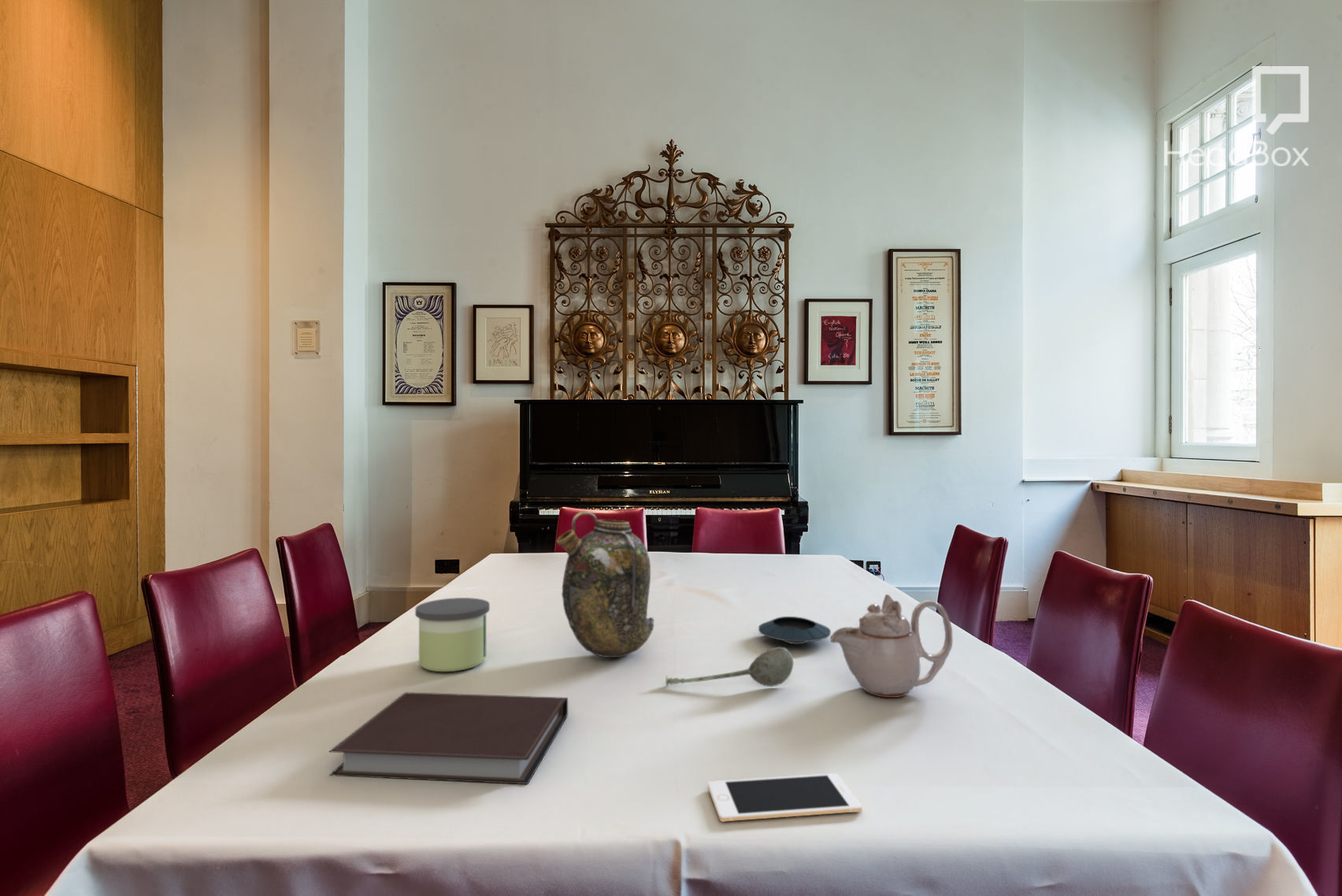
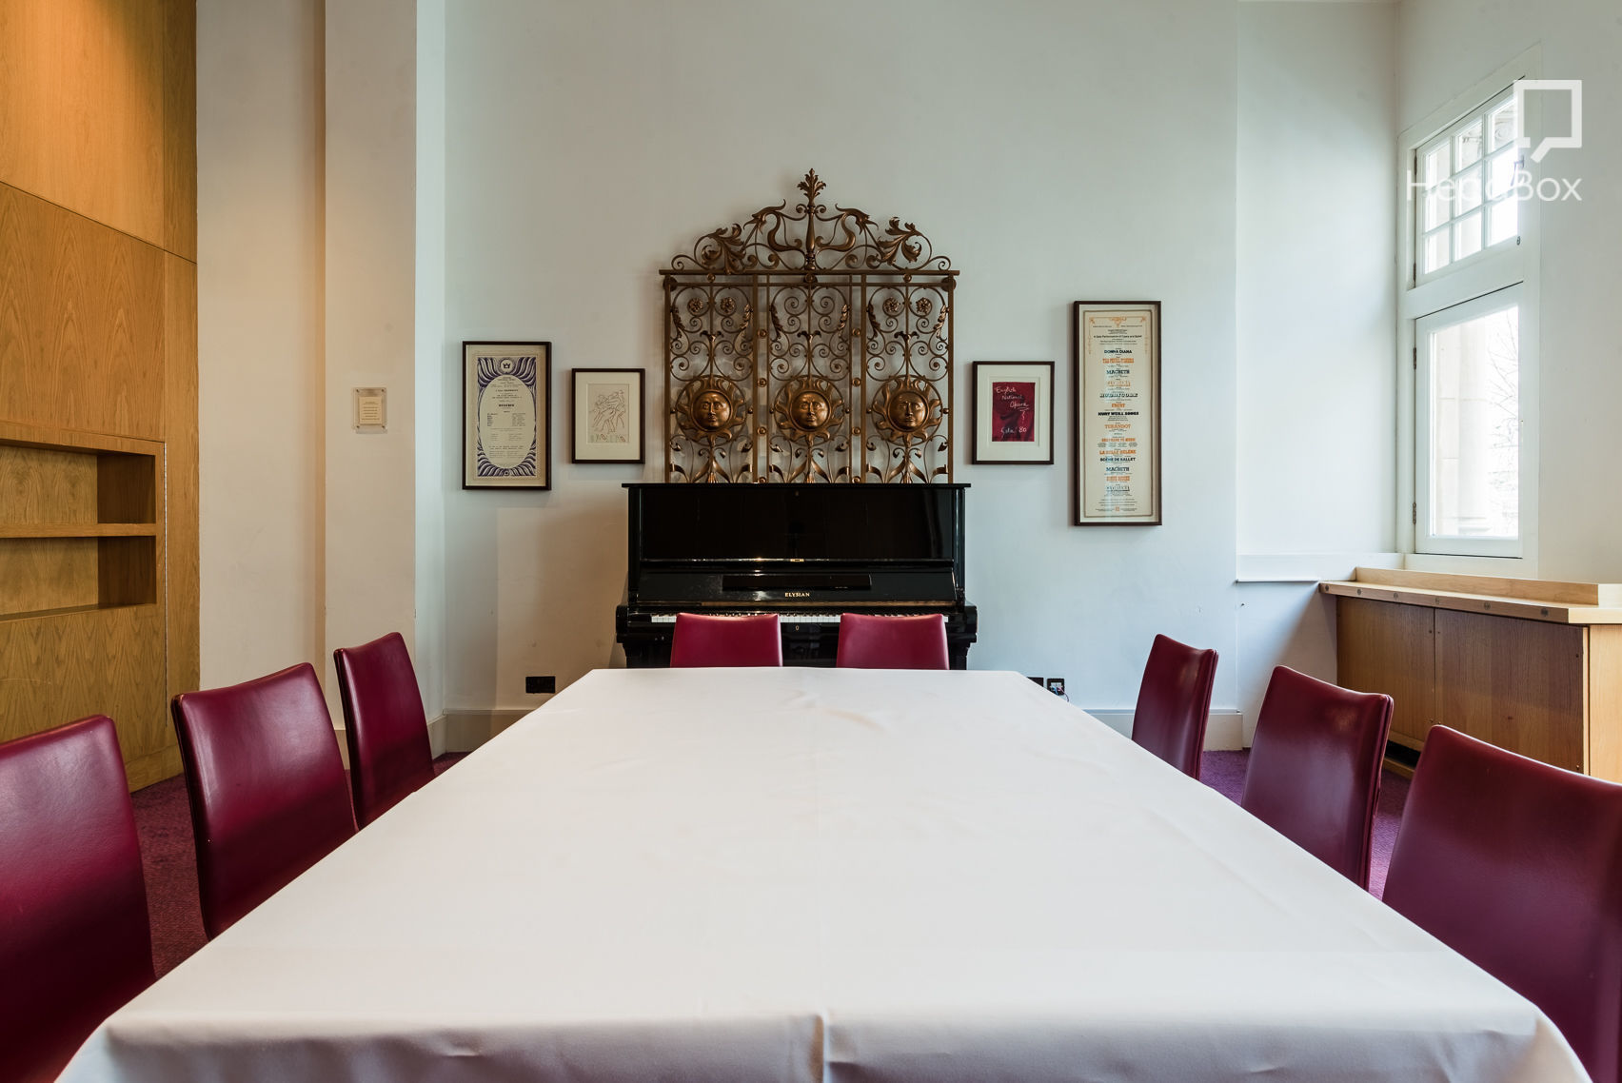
- candle (453, 634)
- teapot (891, 643)
- cell phone (782, 796)
- notebook (460, 731)
- soupspoon (730, 672)
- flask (606, 583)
- saucer (794, 628)
